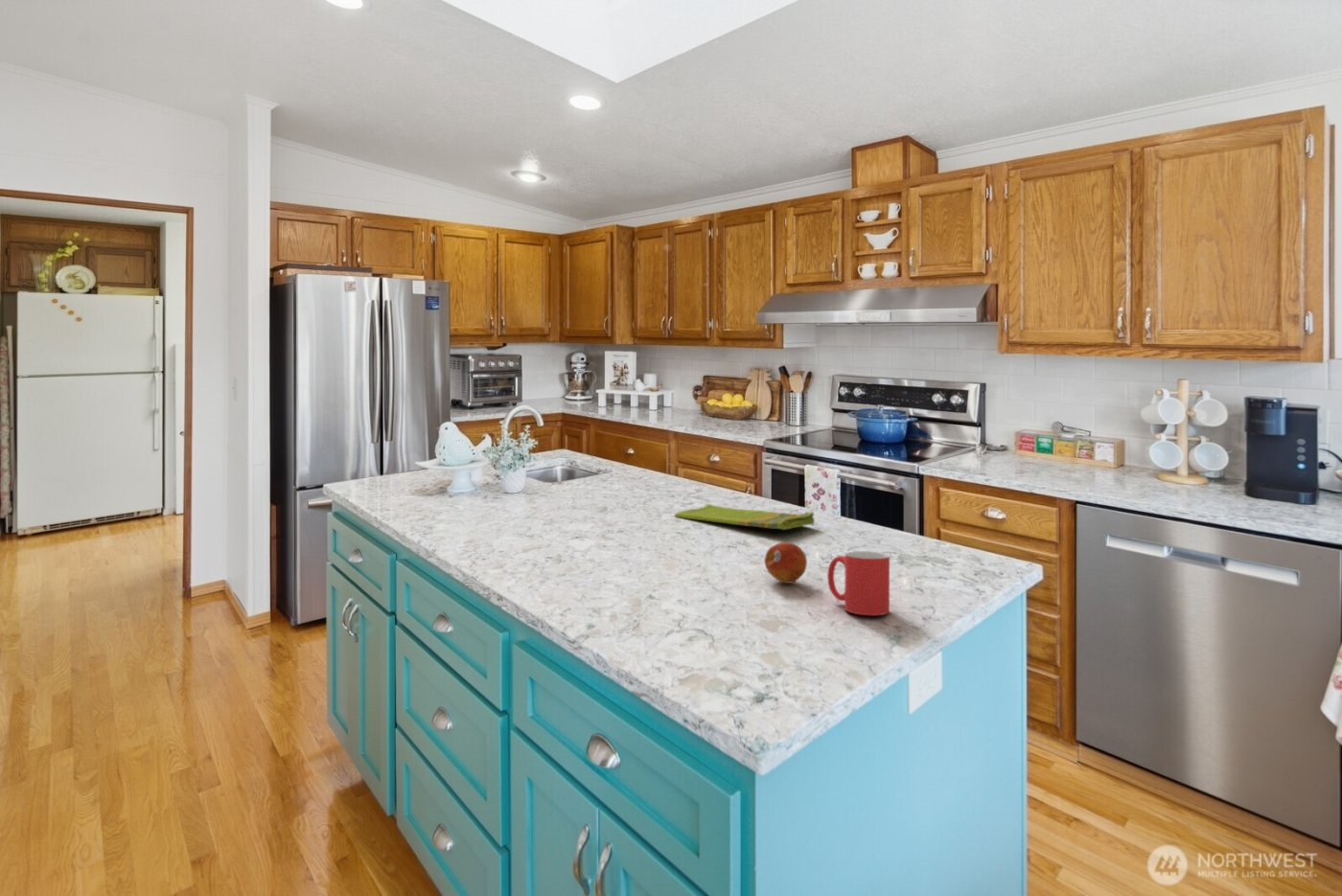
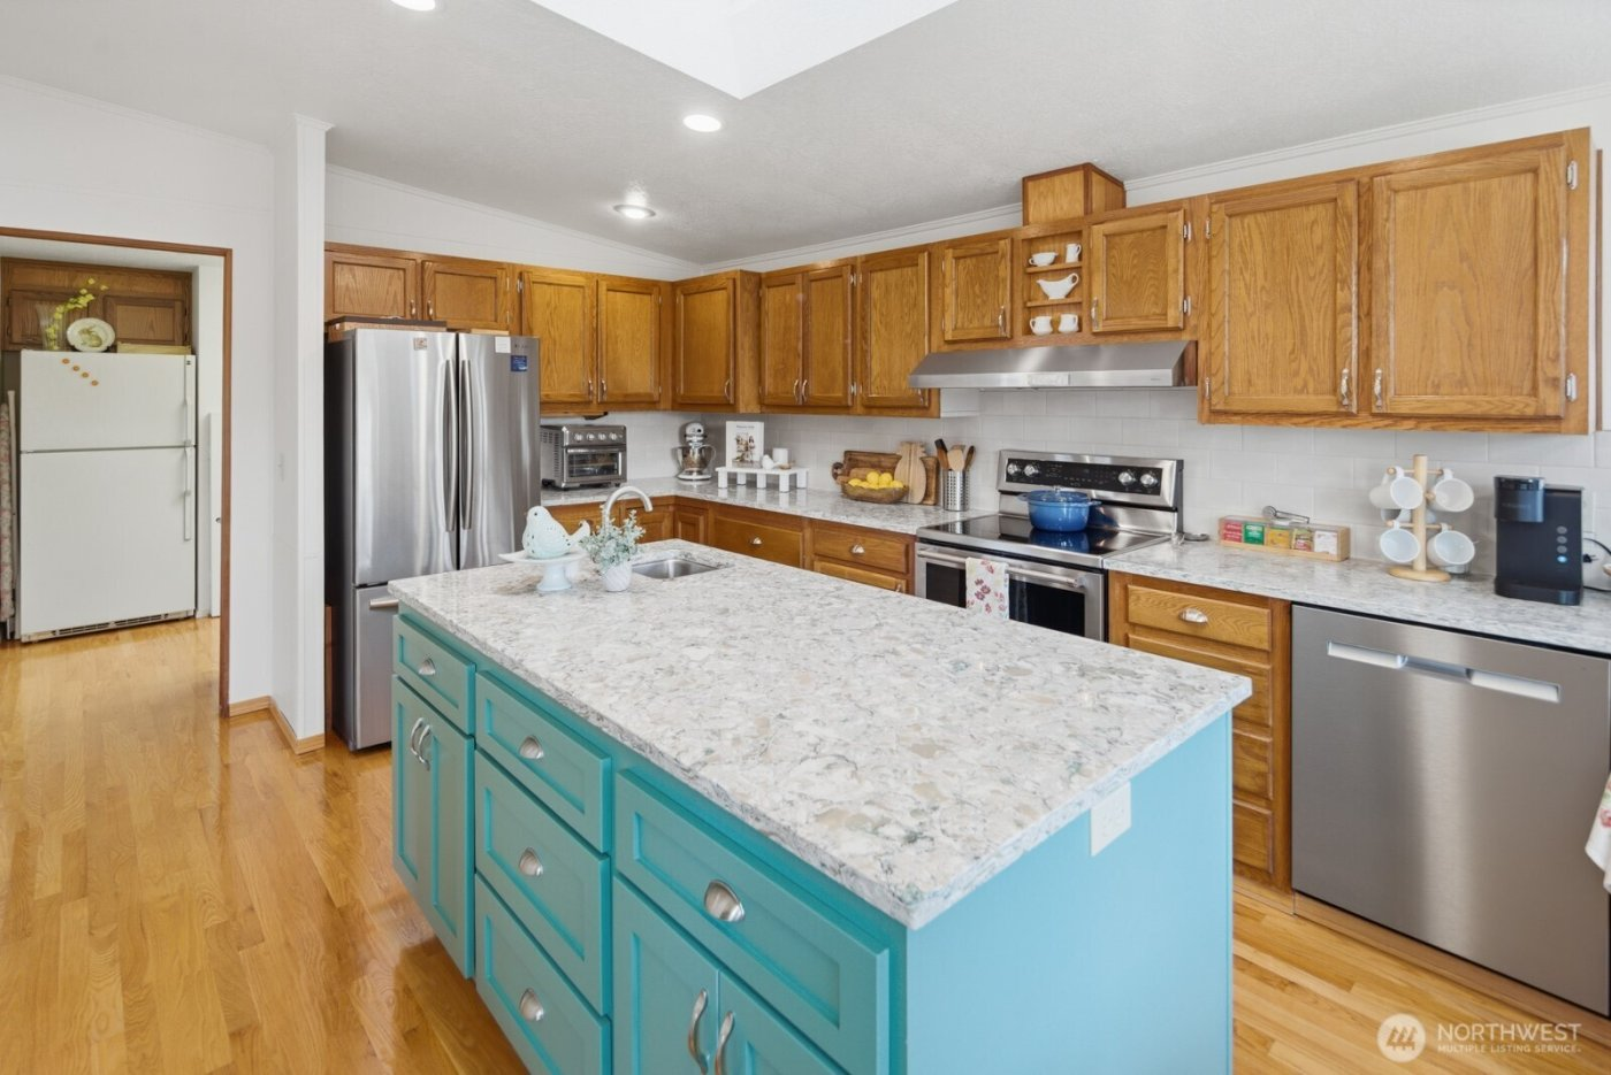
- fruit (785, 563)
- mug (856, 580)
- dish towel (742, 516)
